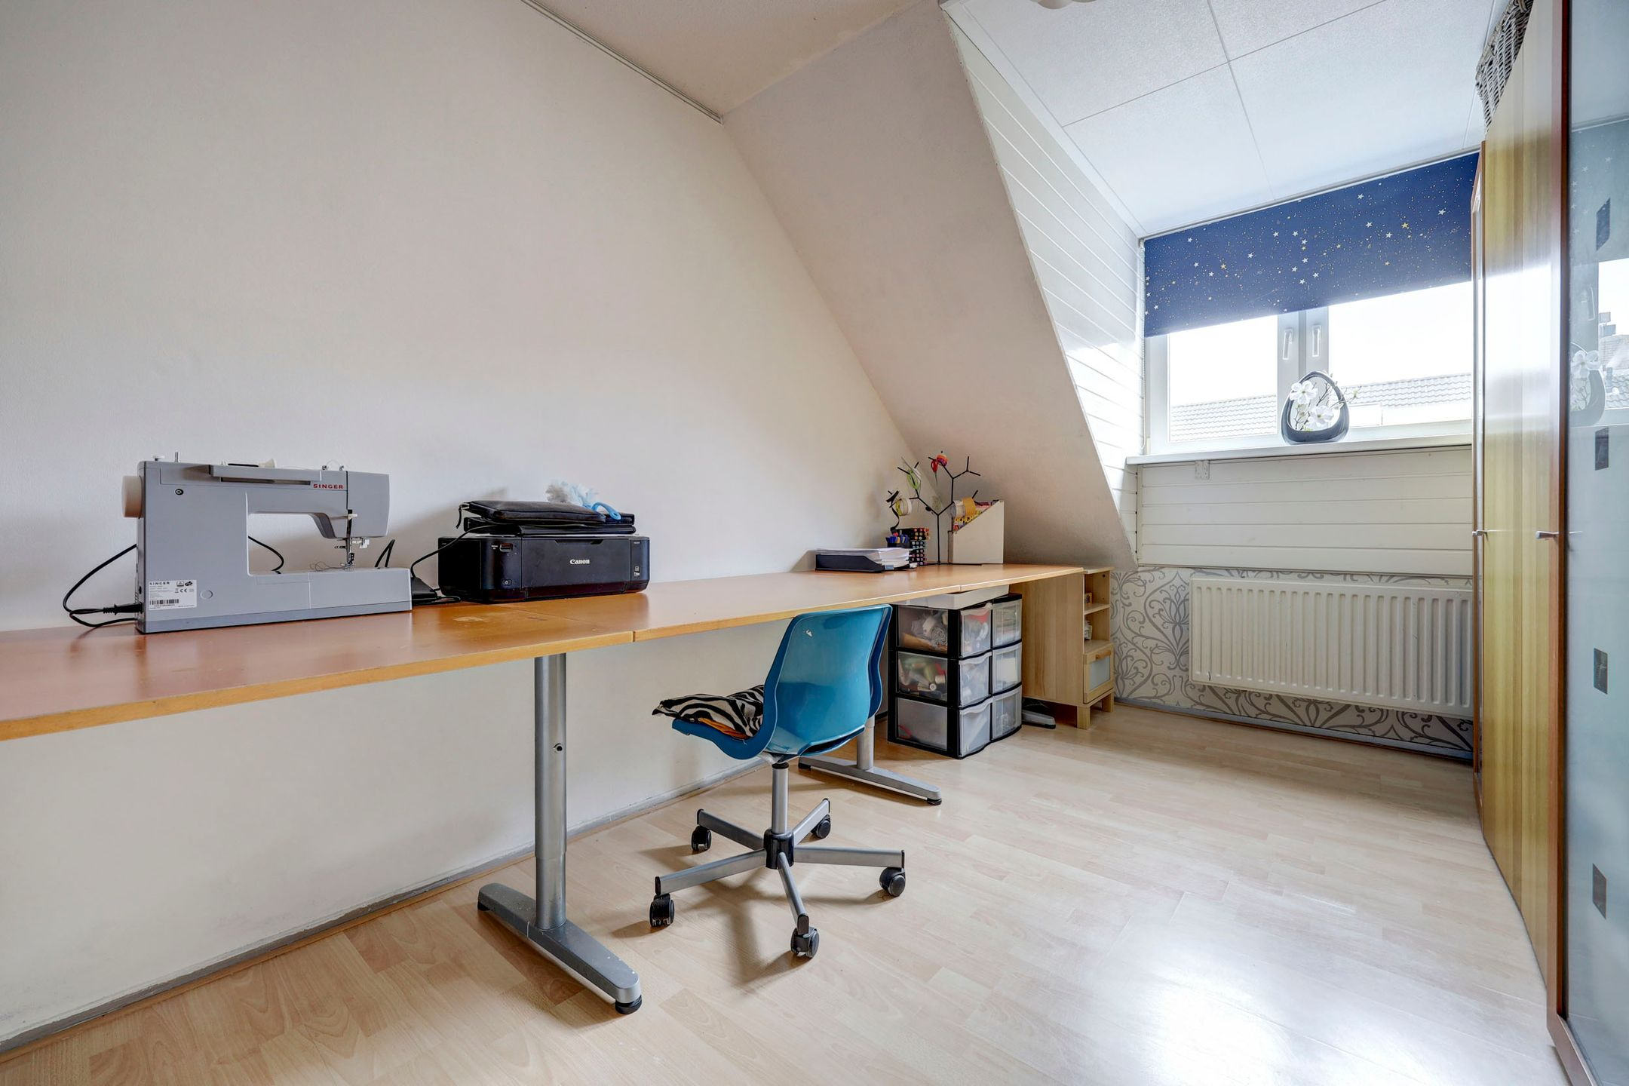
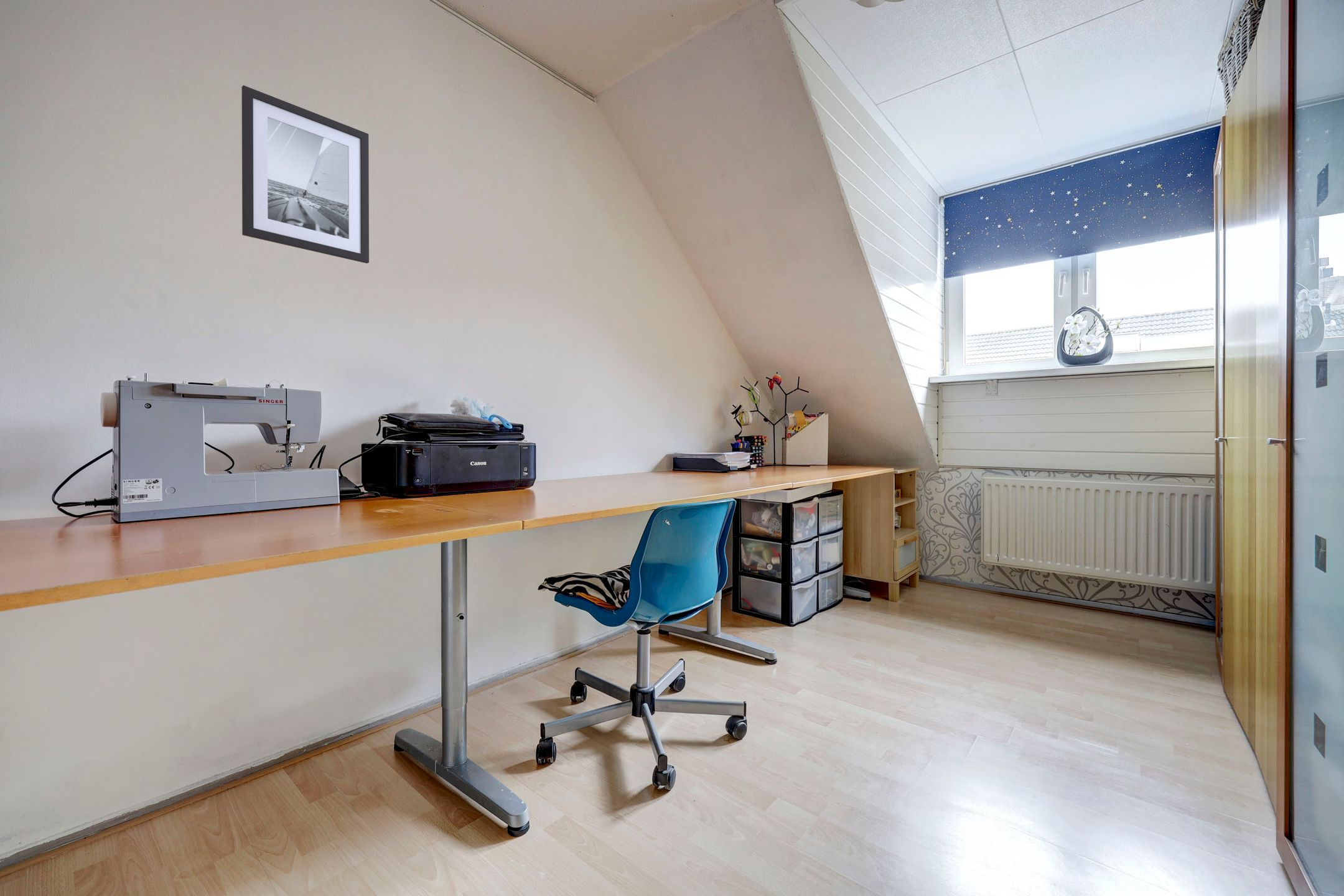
+ wall art (309, 180)
